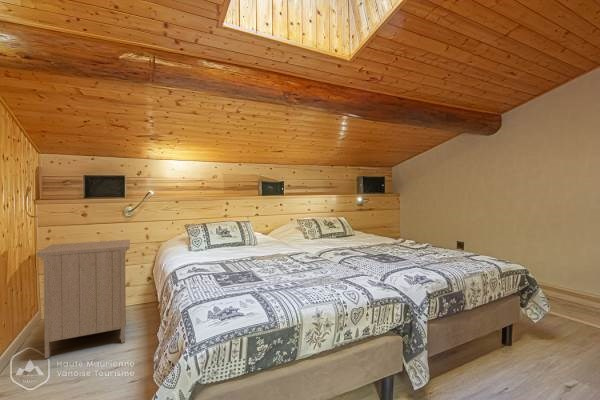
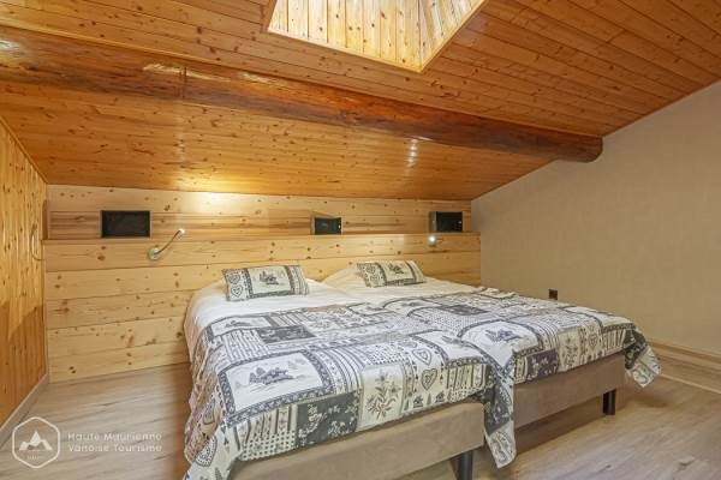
- nightstand (90, 291)
